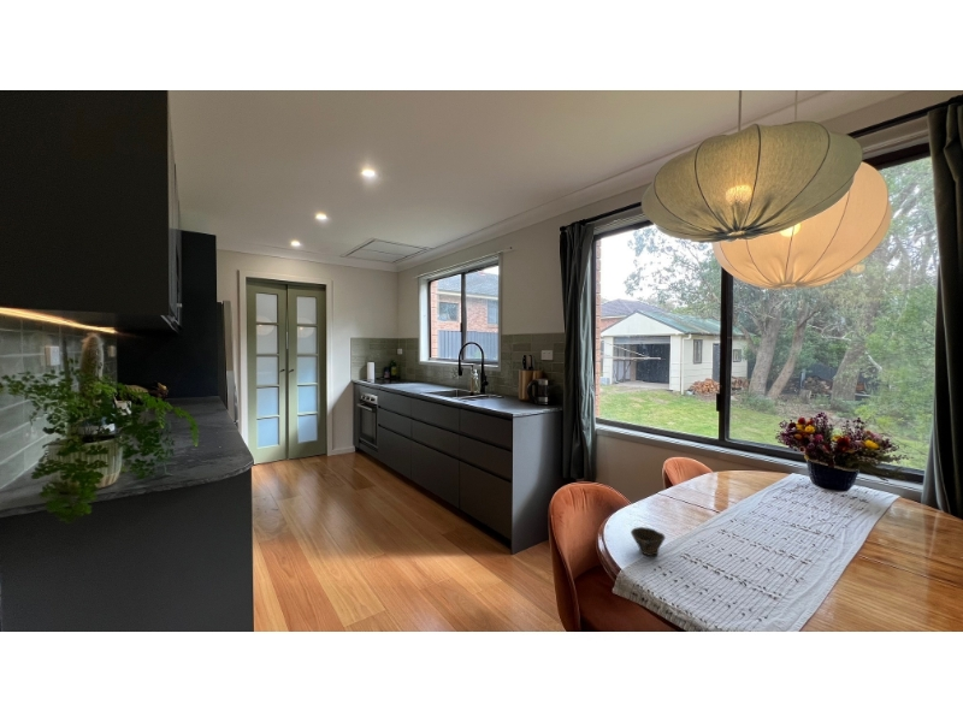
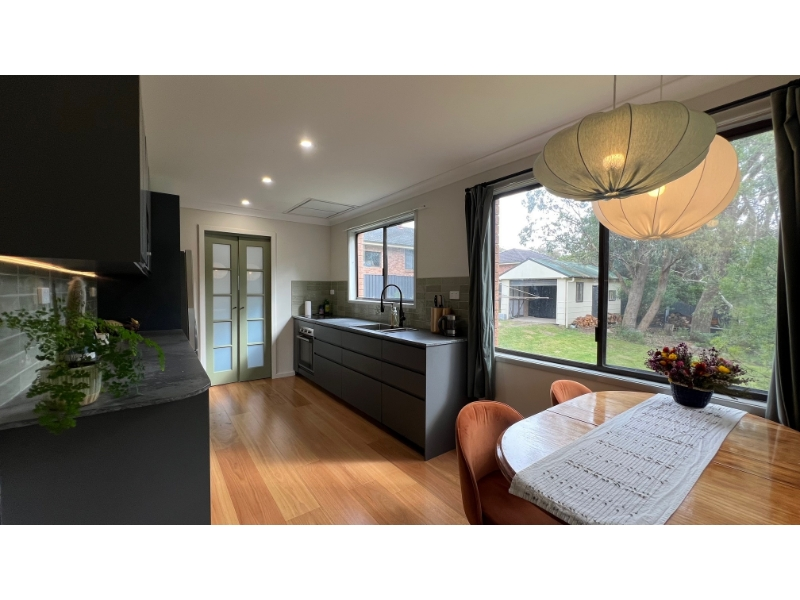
- cup (646, 543)
